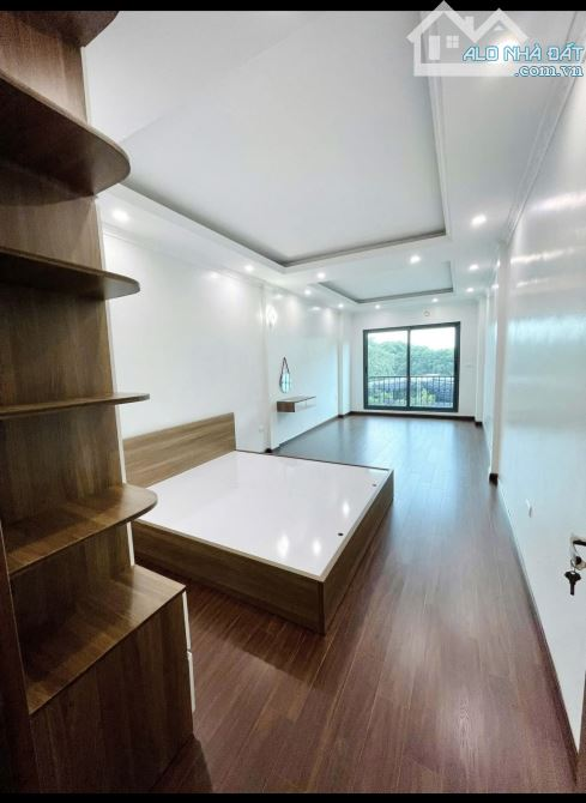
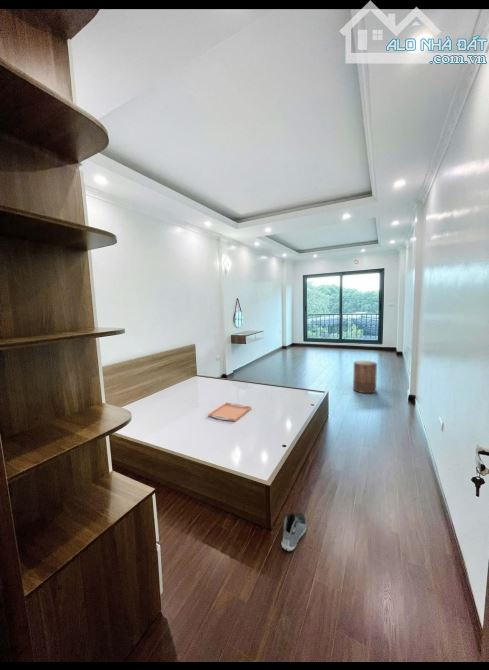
+ sneaker (295, 522)
+ serving tray (230, 411)
+ stool (364, 376)
